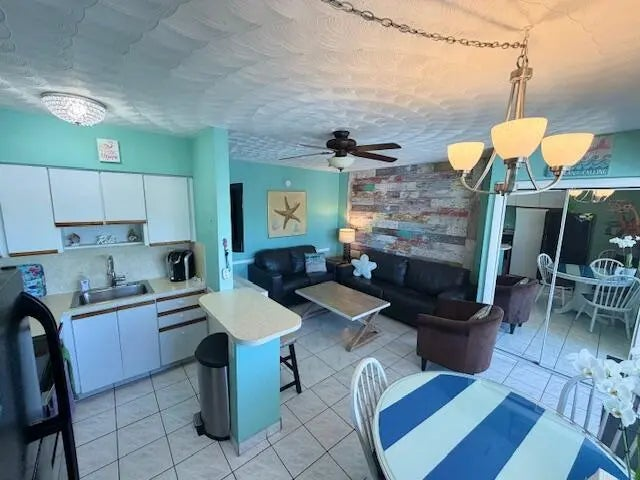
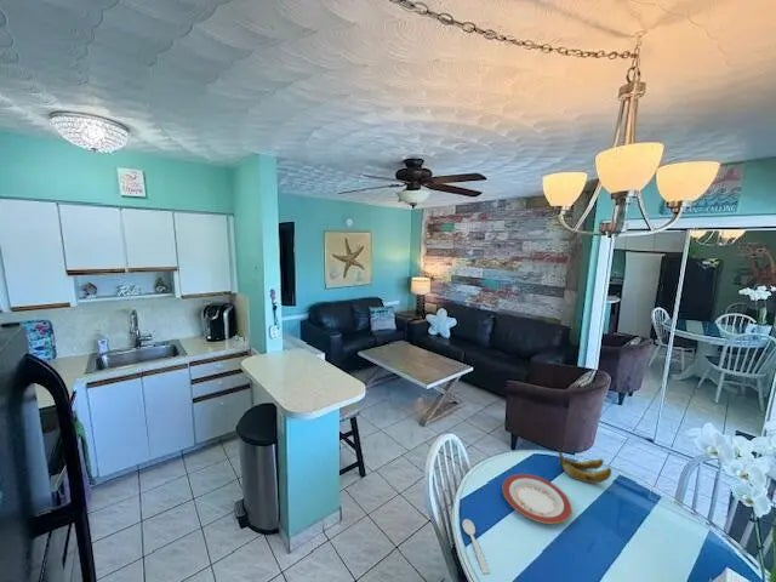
+ banana (584, 466)
+ plate (535, 498)
+ spoon (475, 543)
